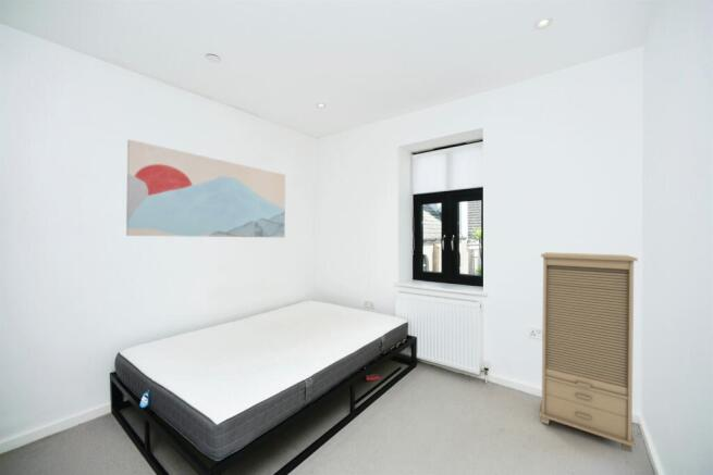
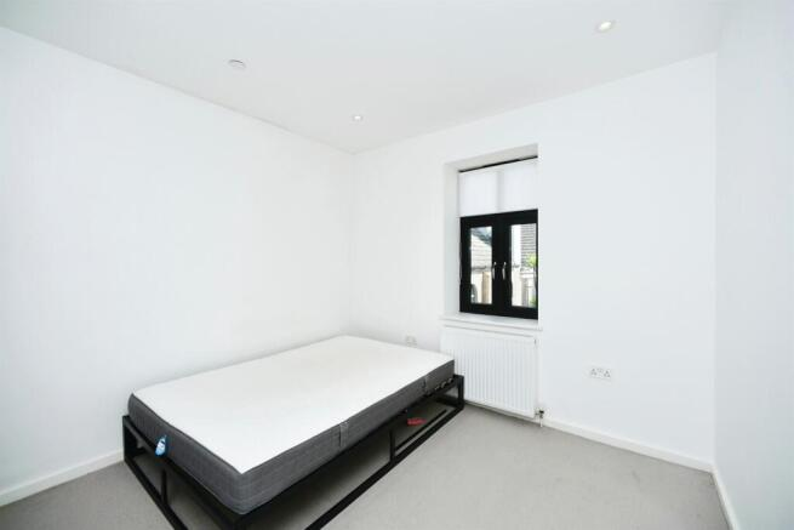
- cabinet (582, 338)
- wall art (222, 199)
